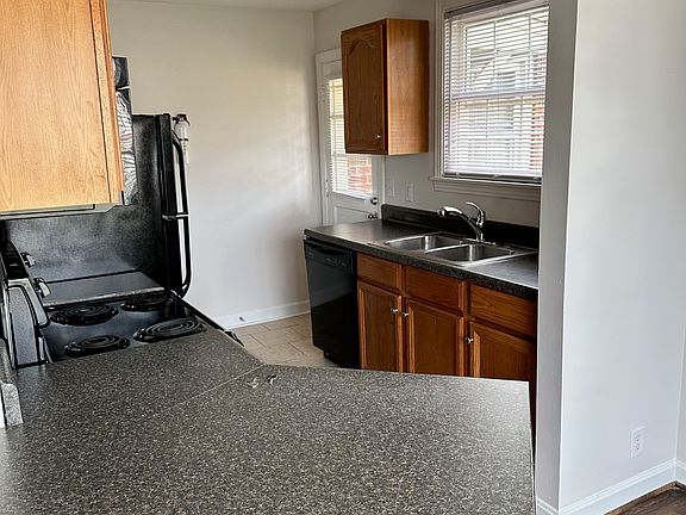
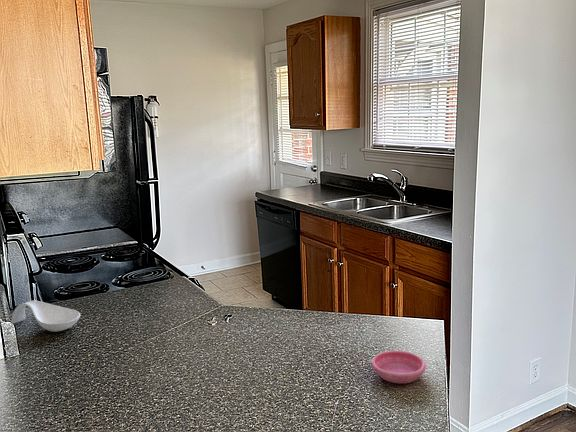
+ spoon rest (44, 314)
+ saucer (398, 367)
